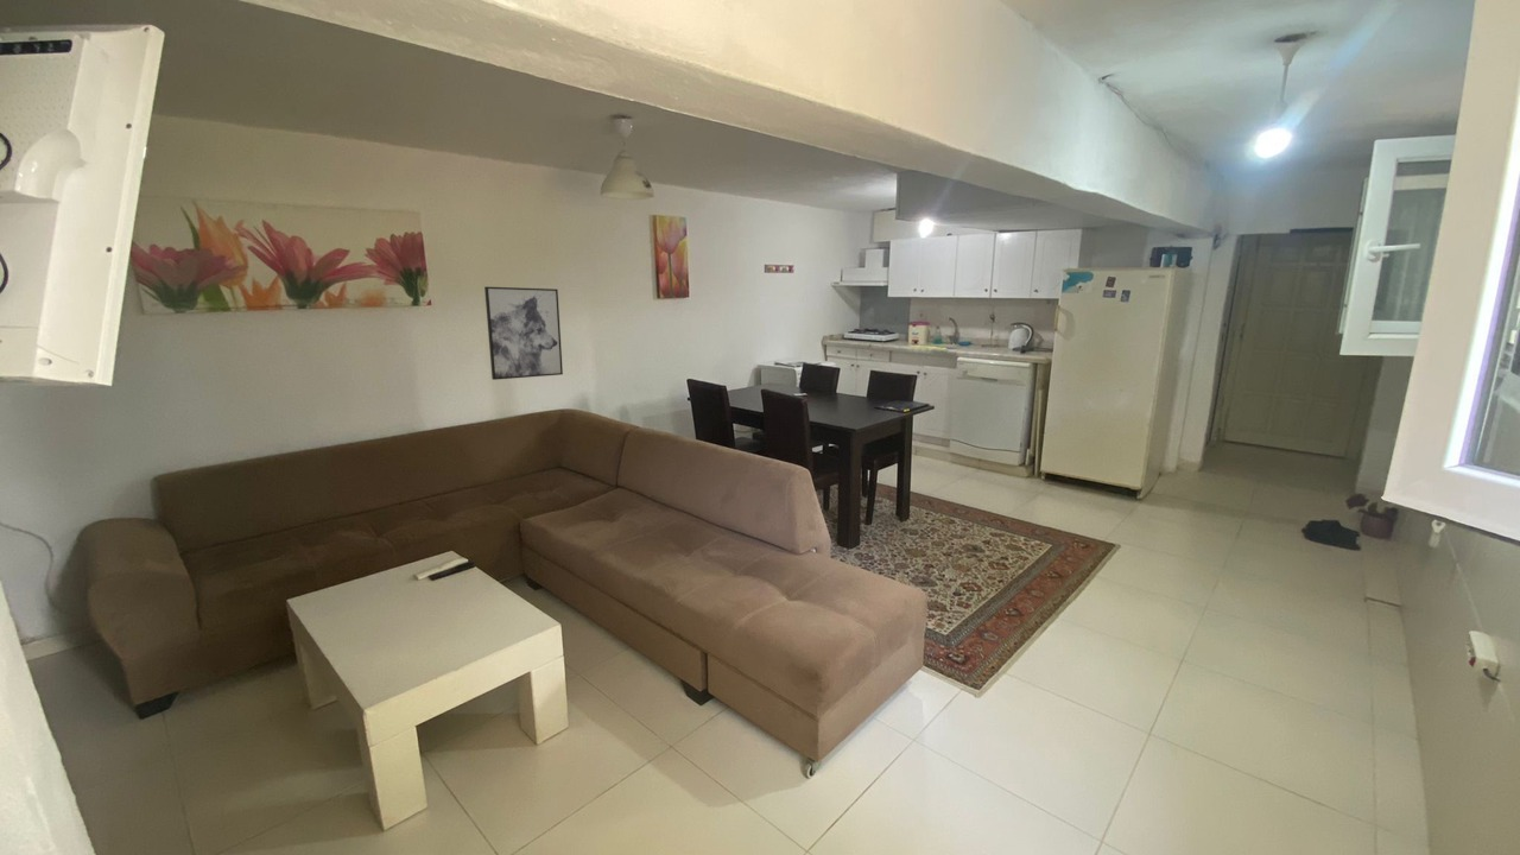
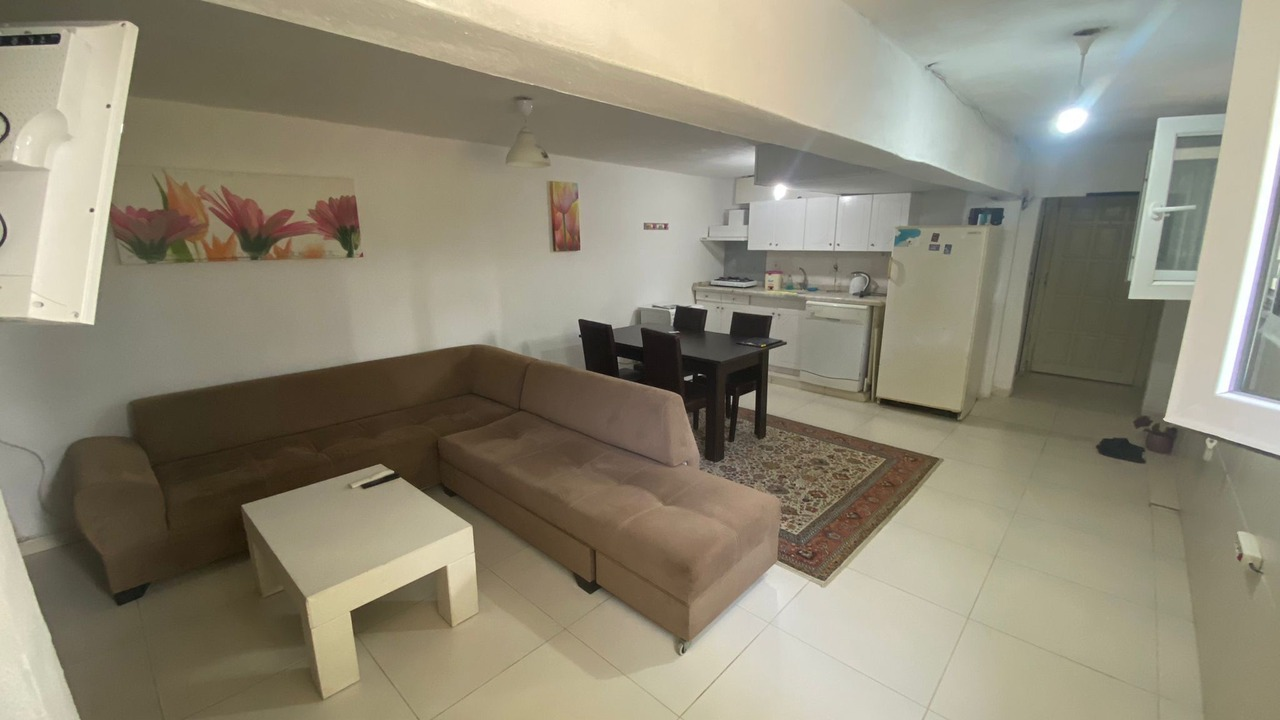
- wall art (525, 332)
